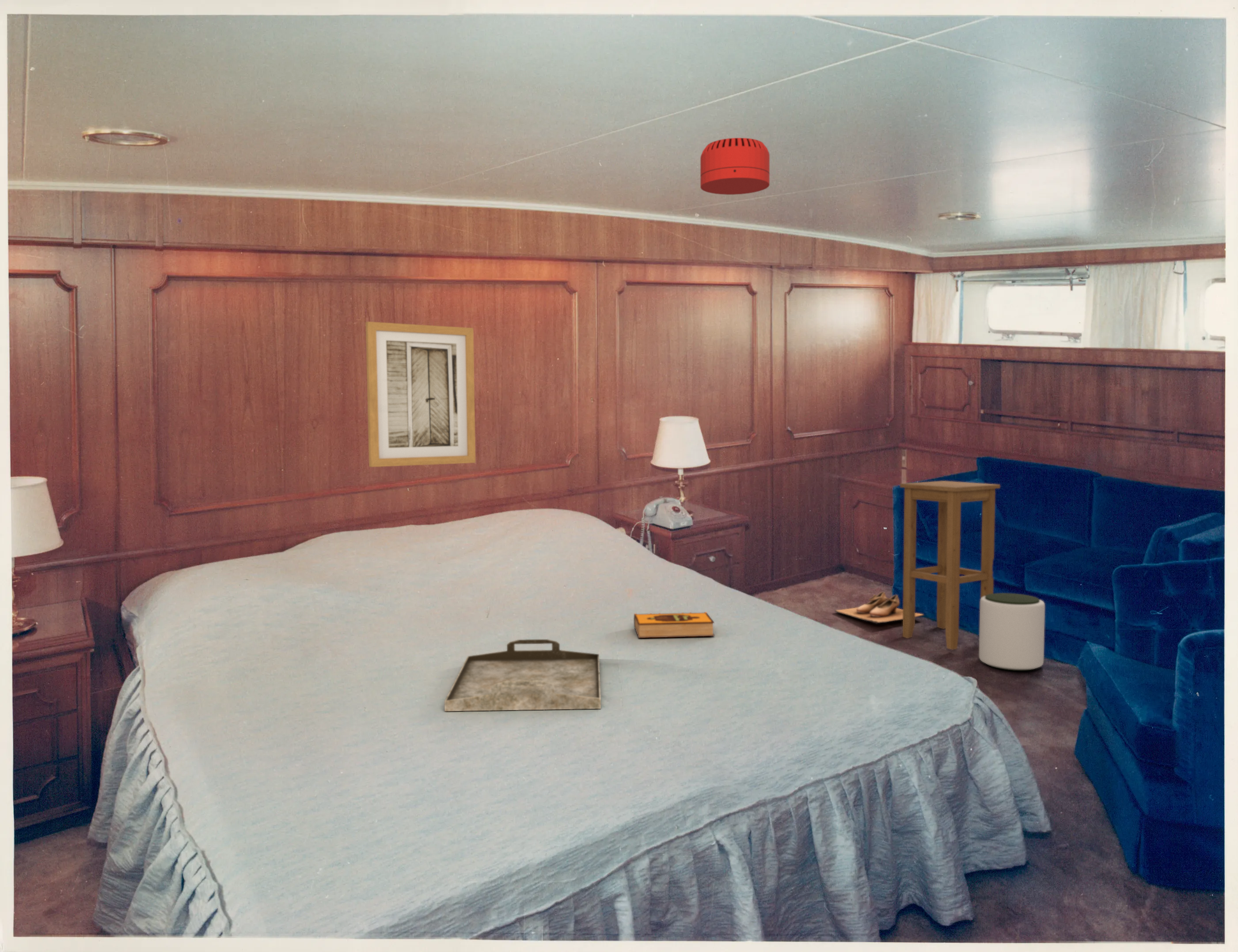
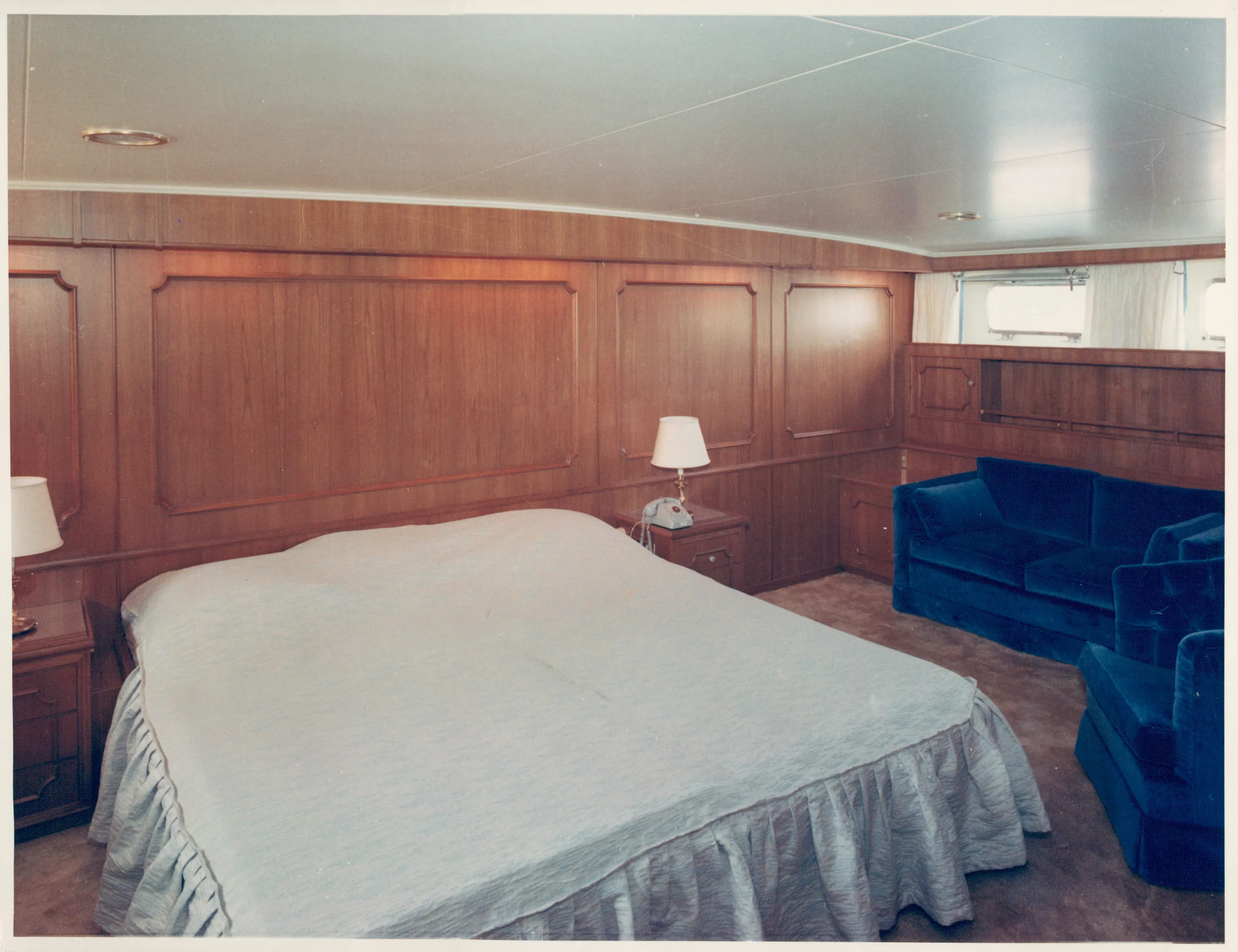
- smoke detector (735, 166)
- hardback book (673, 624)
- serving tray (528, 671)
- wall art (423, 395)
- plant pot (1011, 631)
- stool (948, 562)
- shoe (879, 606)
